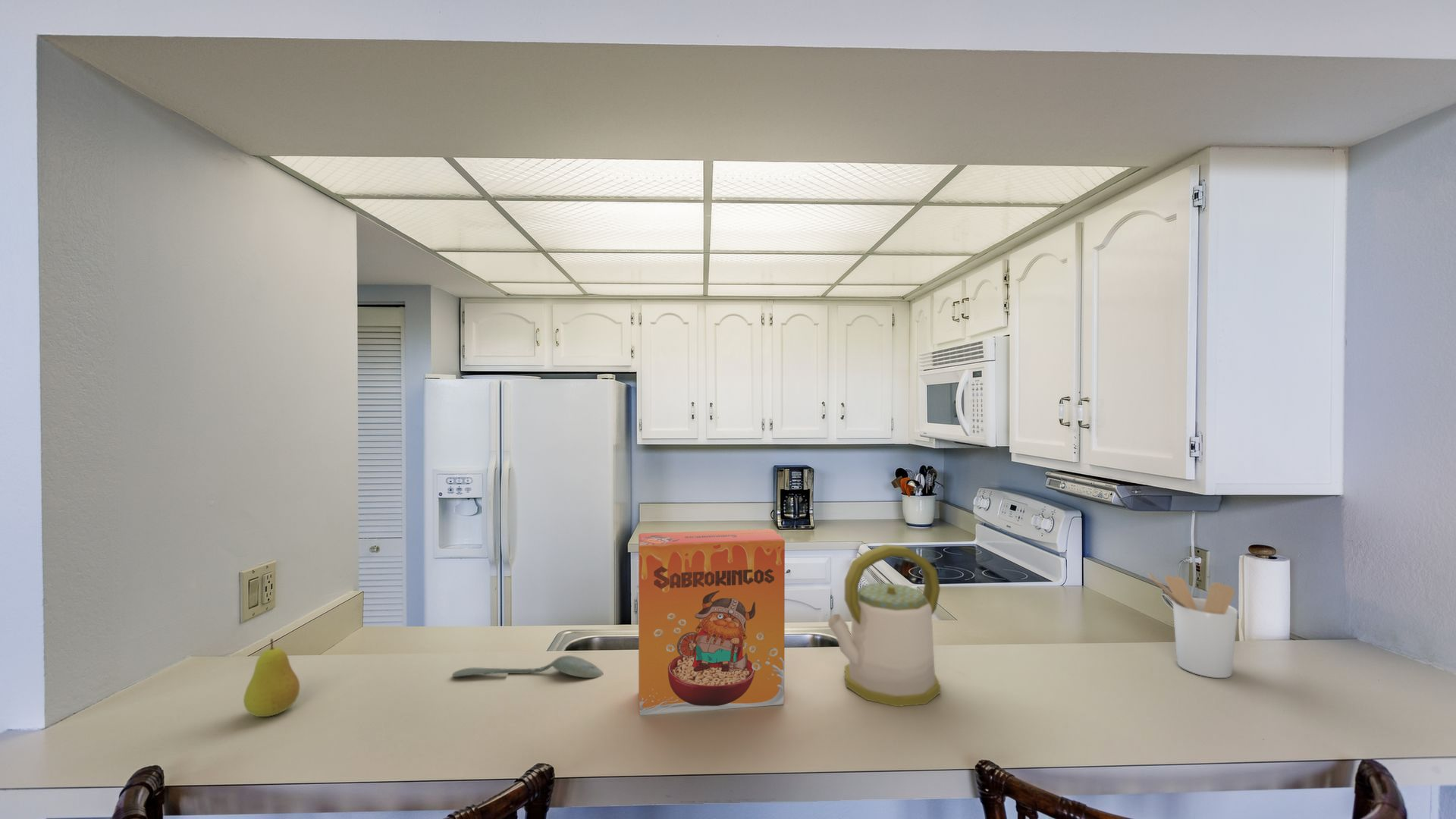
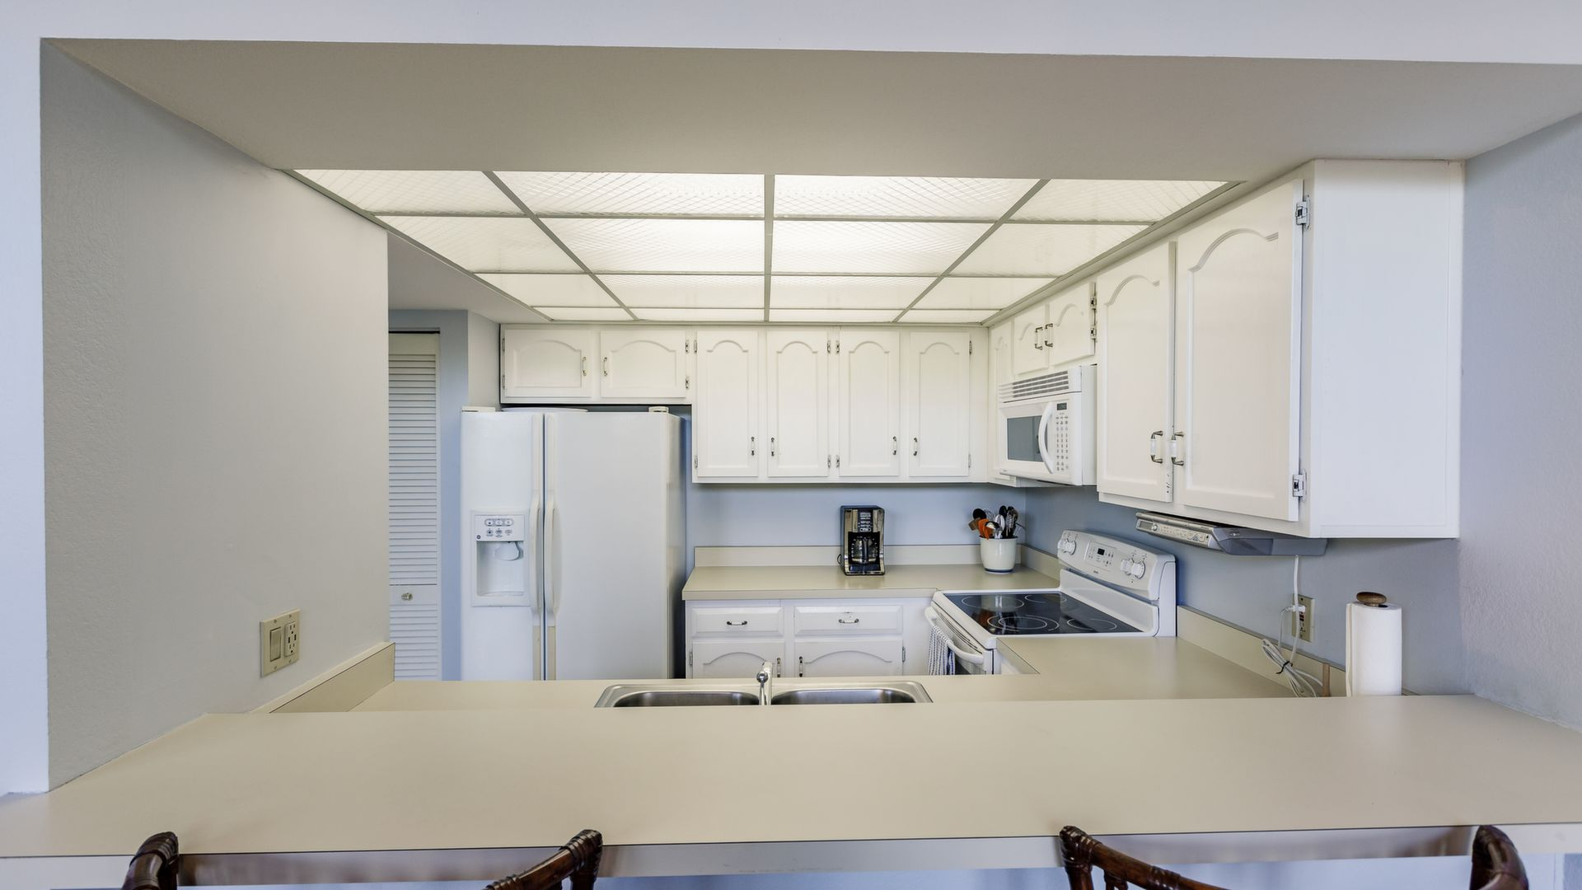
- cereal box (710, 617)
- spoon (527, 669)
- fruit (271, 675)
- utensil holder (1189, 620)
- kettle (882, 614)
